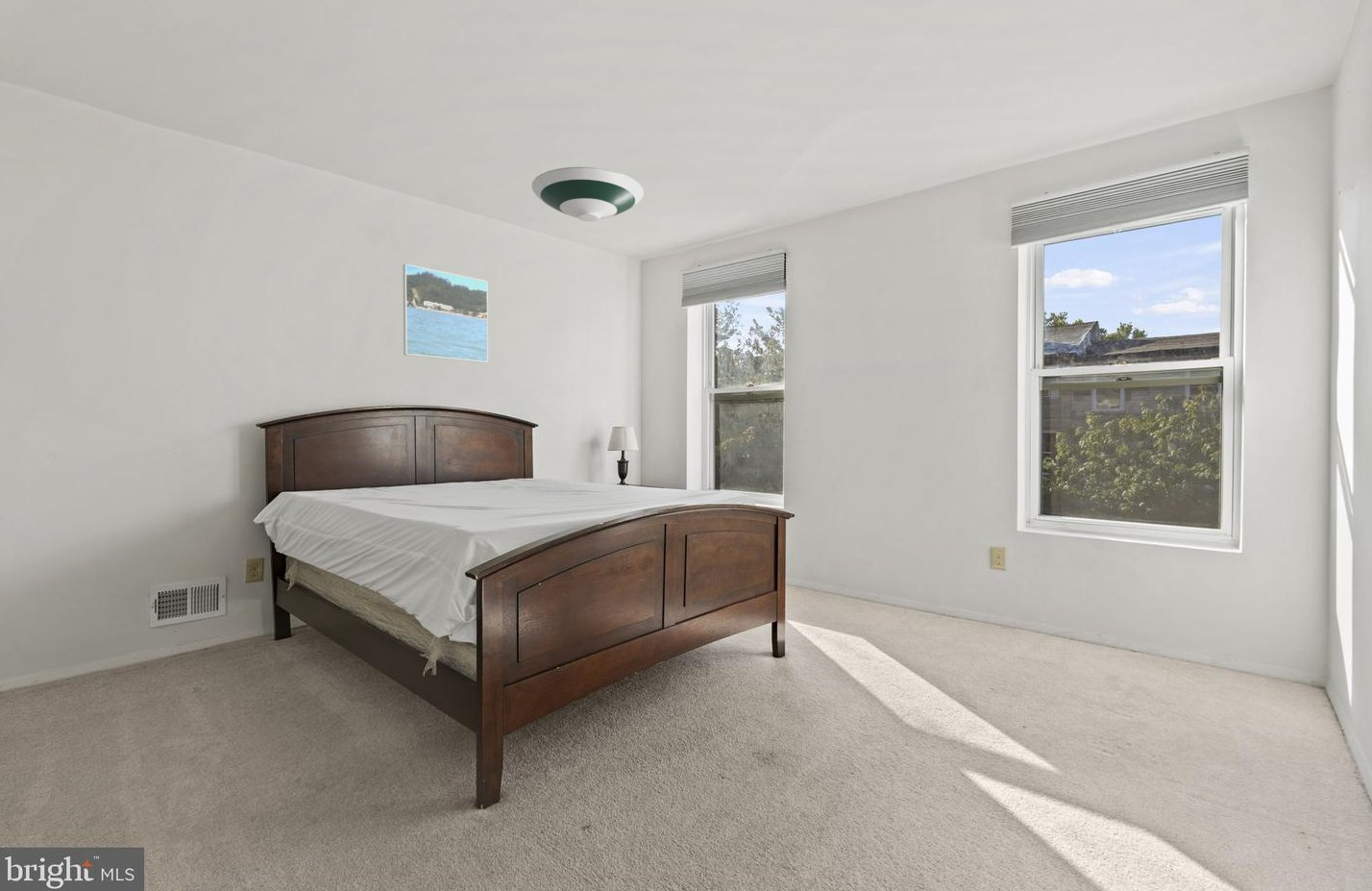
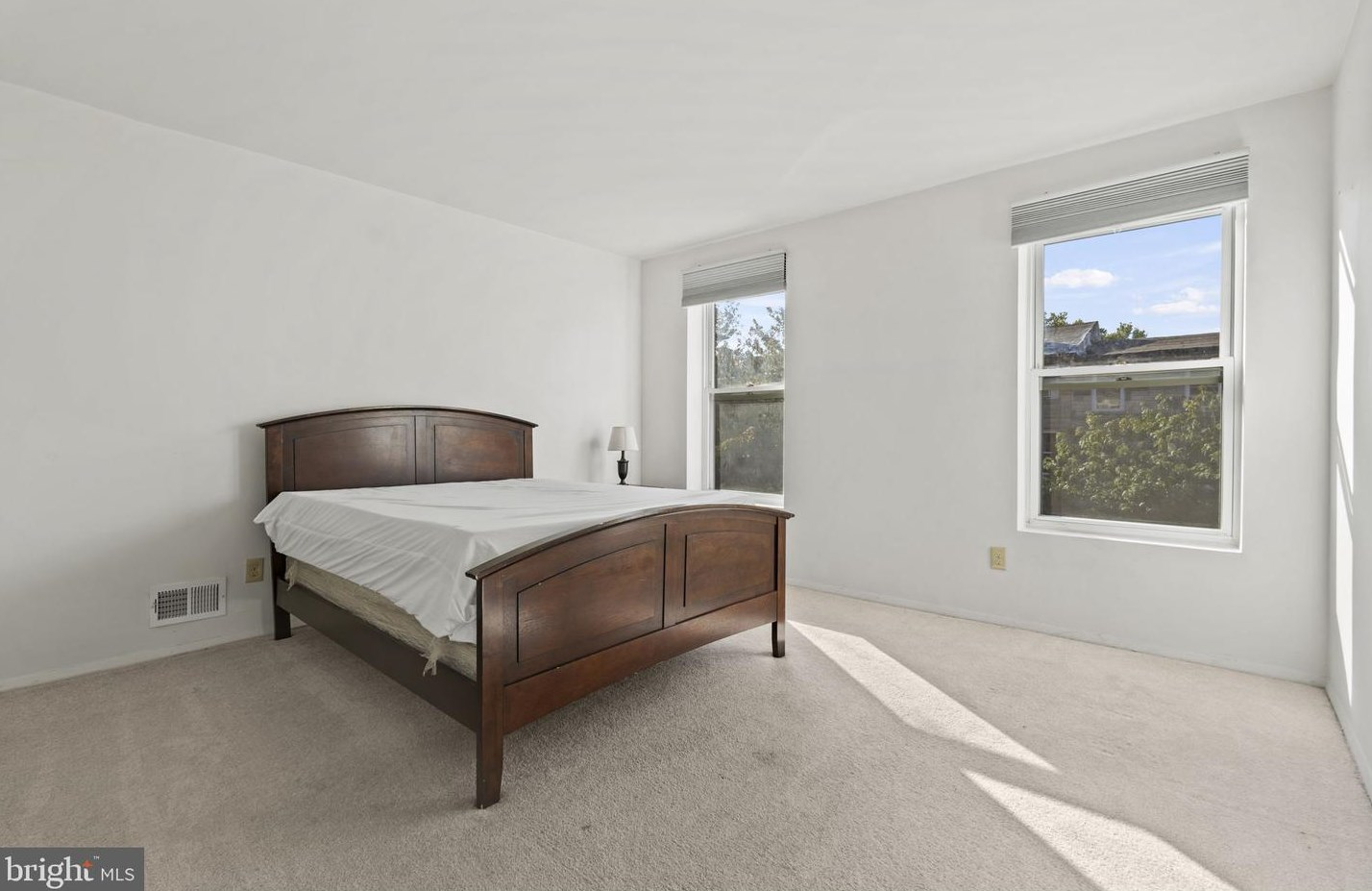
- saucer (588, 205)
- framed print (447, 315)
